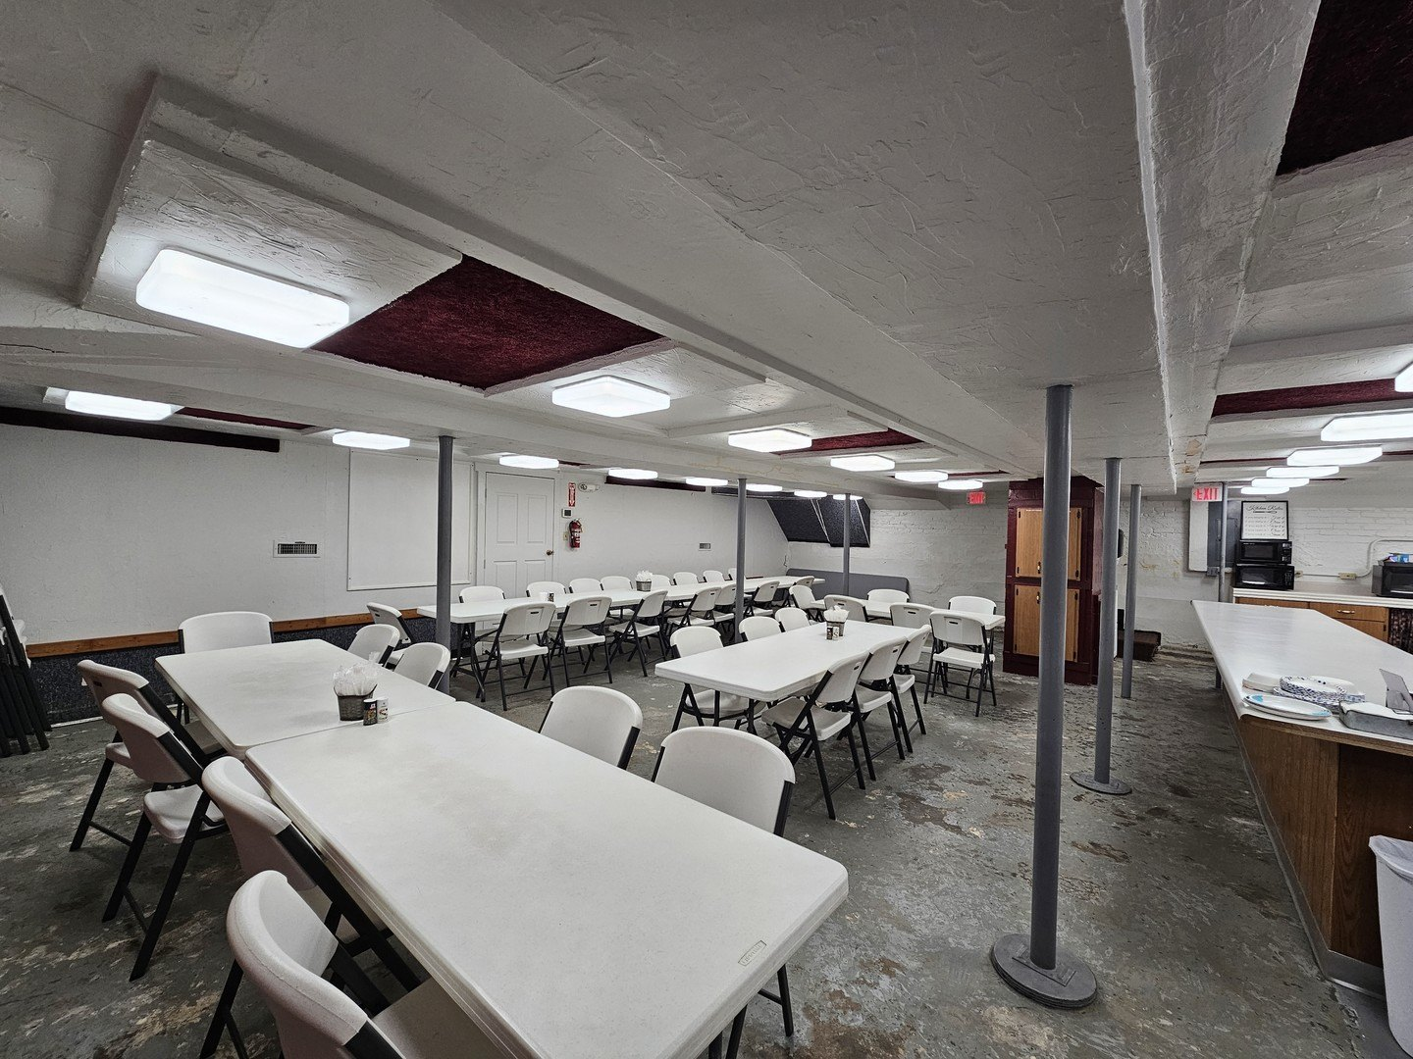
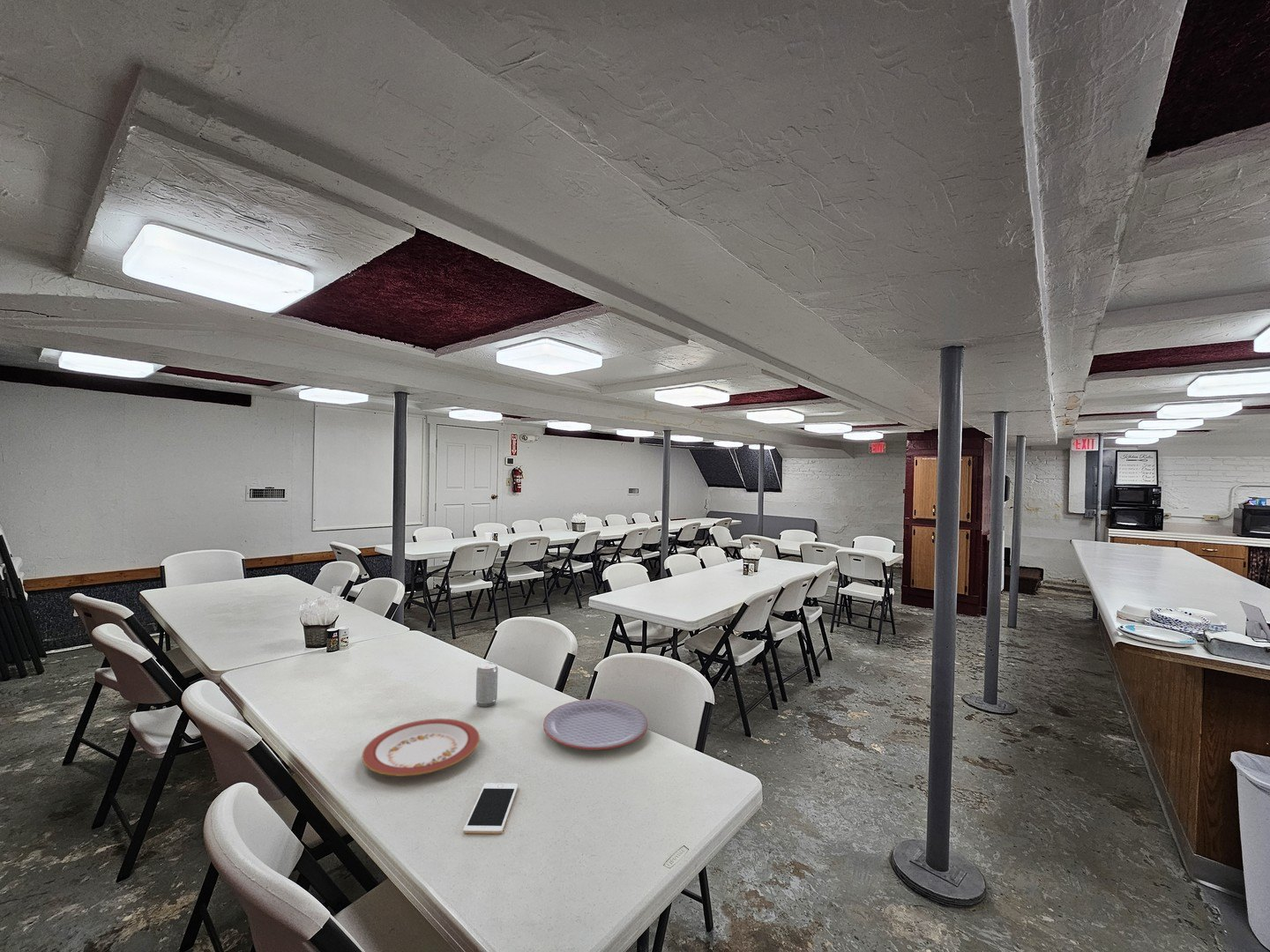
+ cell phone (492, 807)
+ plate (595, 725)
+ beverage can (487, 684)
+ plate (422, 747)
